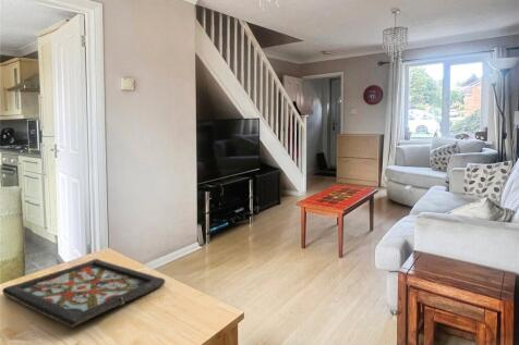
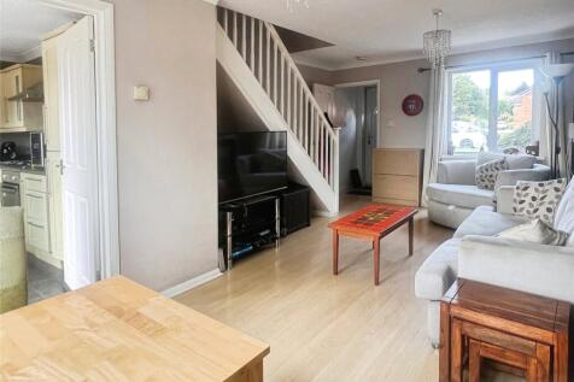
- decorative tray (86, 285)
